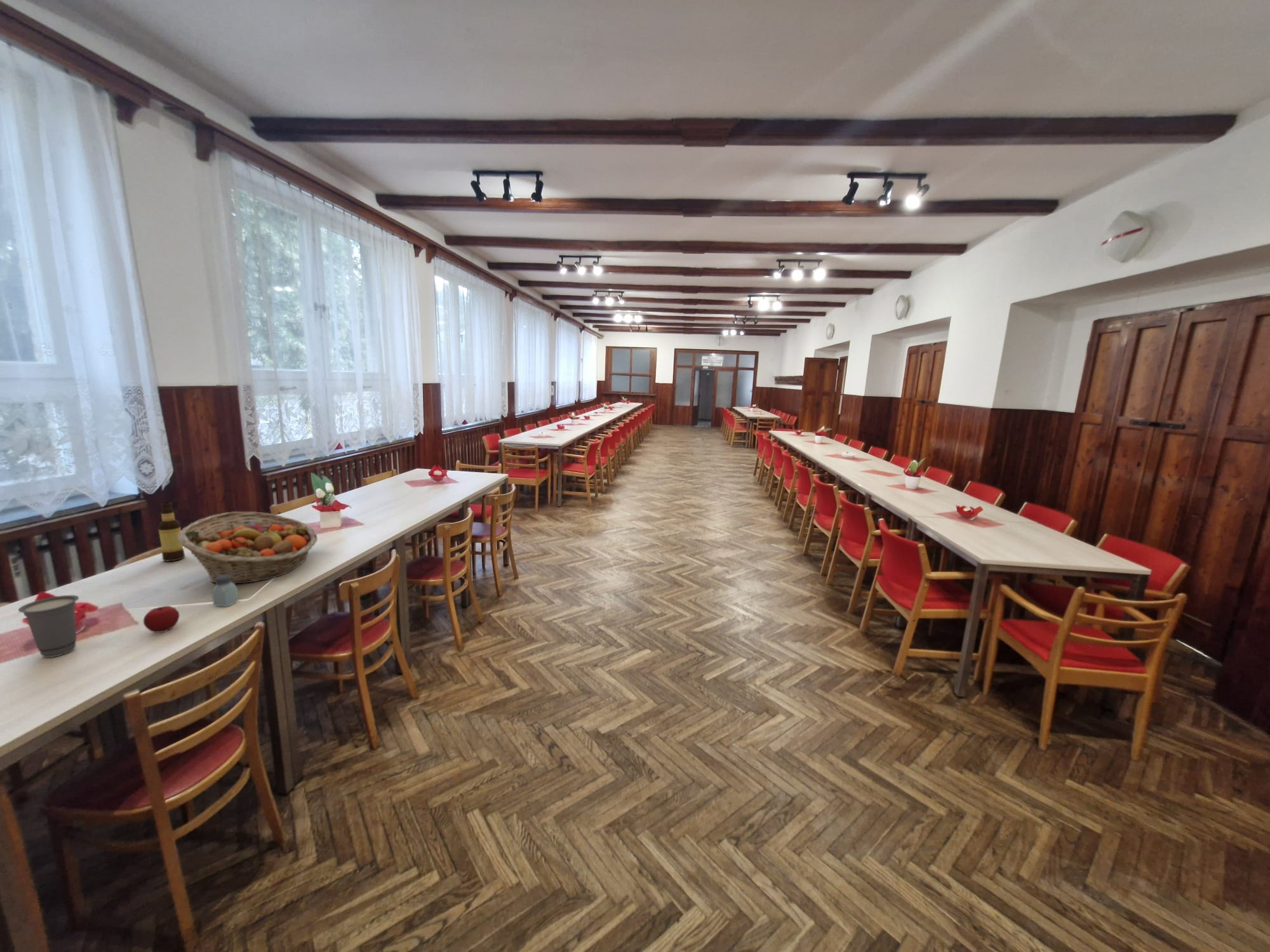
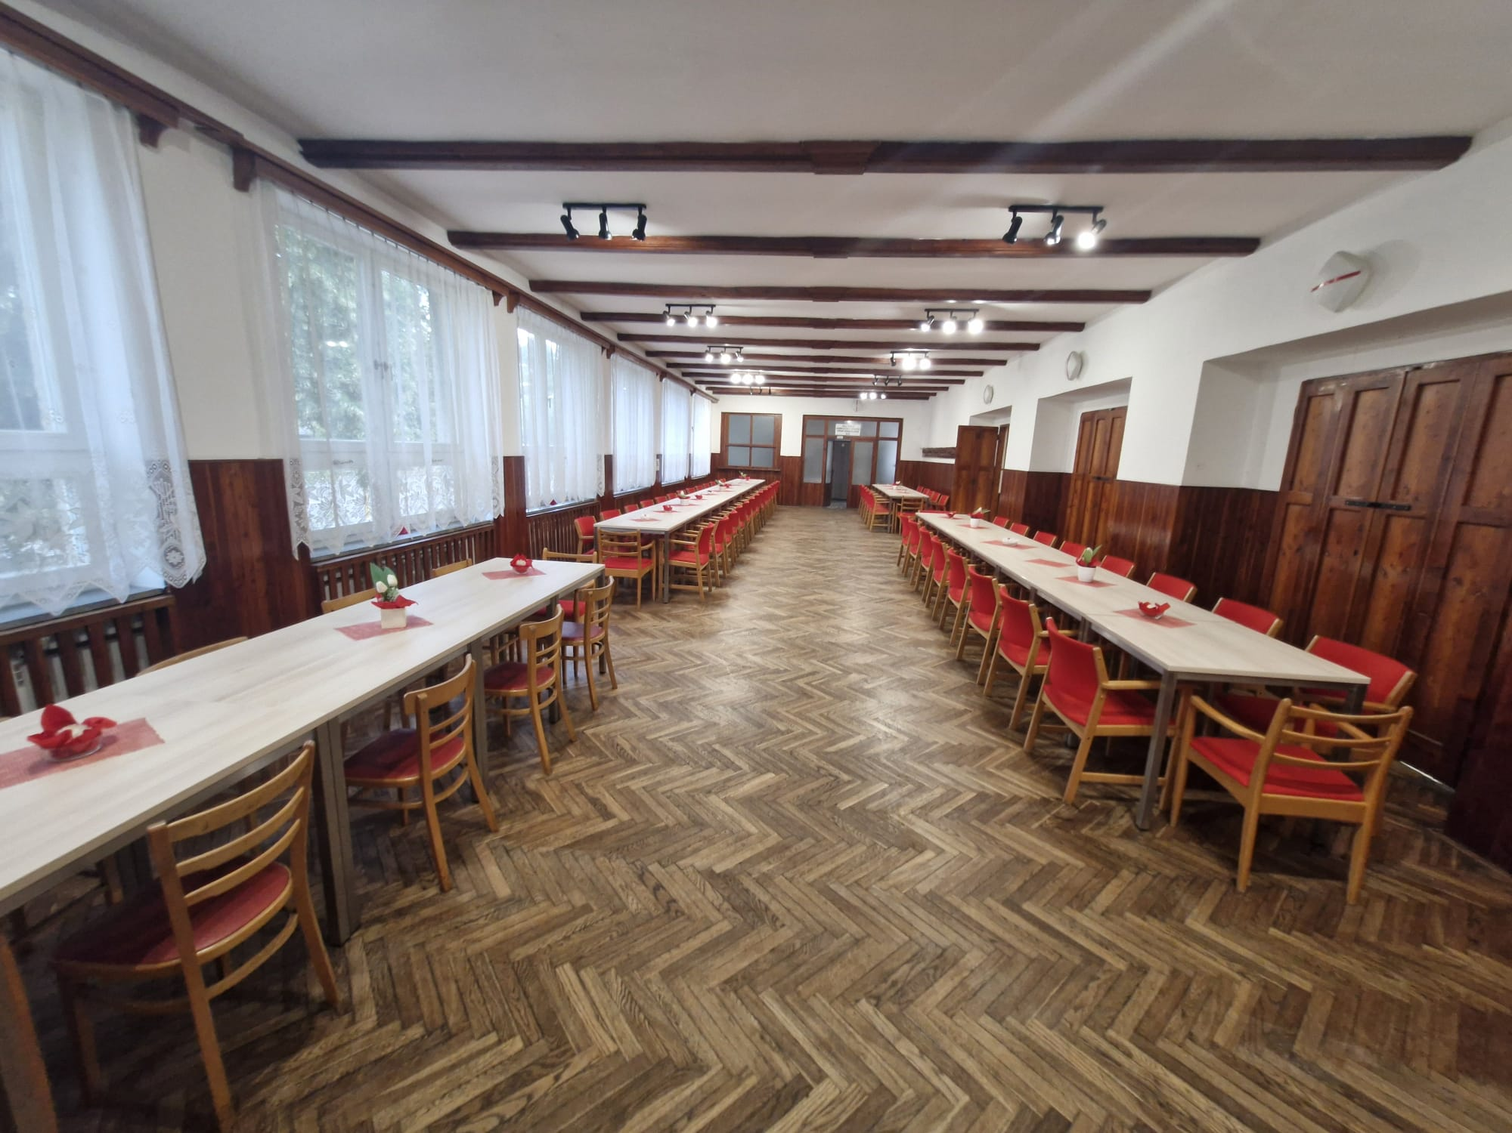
- fruit basket (254, 544)
- bottle (170, 531)
- cup (54, 628)
- apple (161, 618)
- saltshaker (224, 590)
